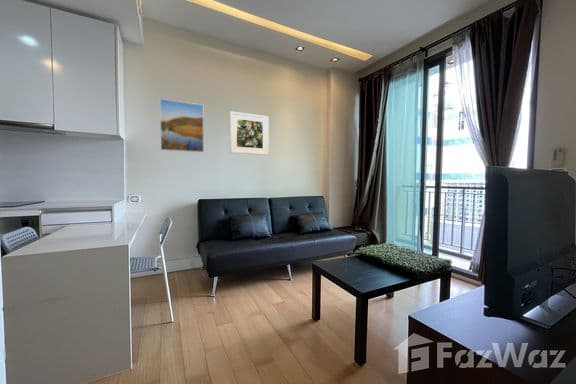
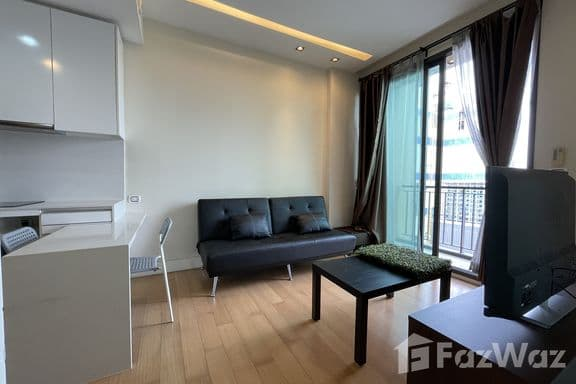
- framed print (250, 134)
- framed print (182, 126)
